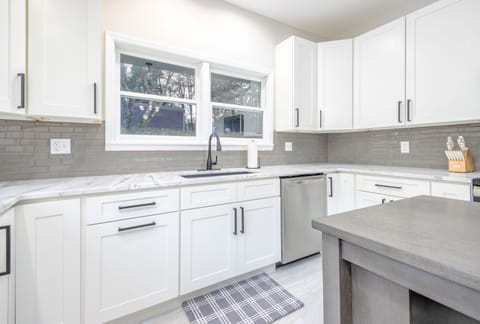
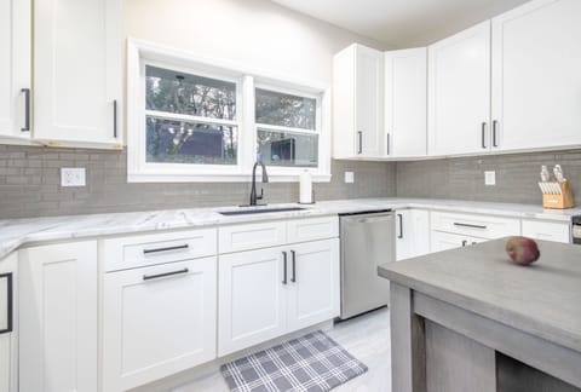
+ fruit (522, 249)
